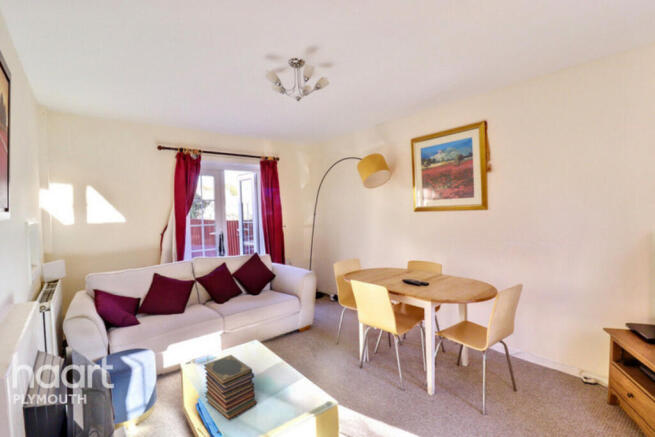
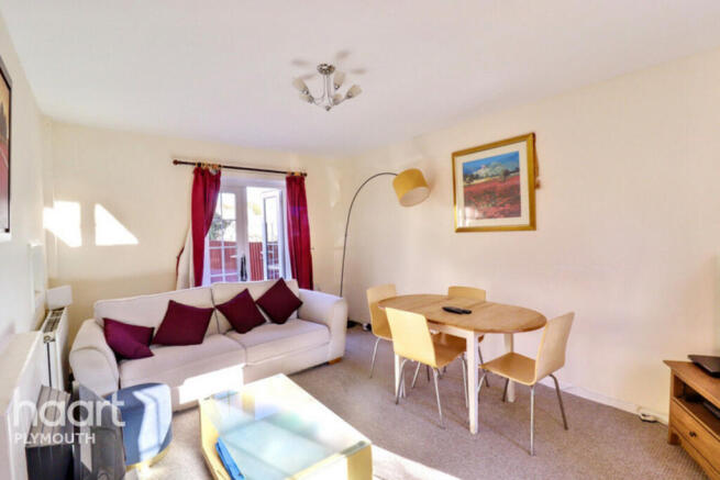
- book stack (228, 384)
